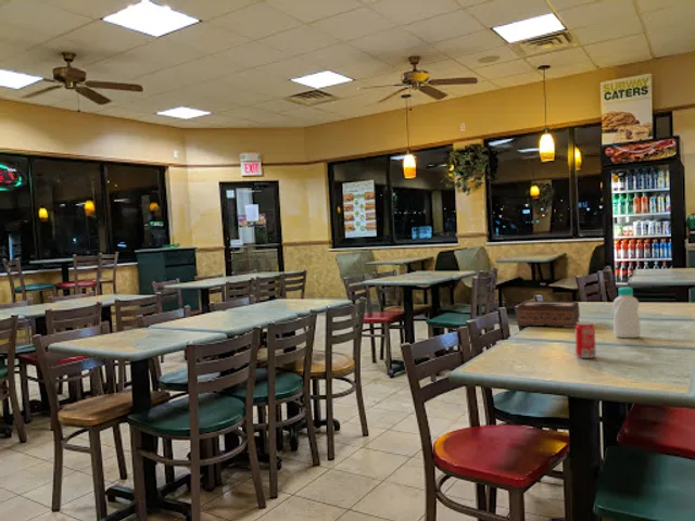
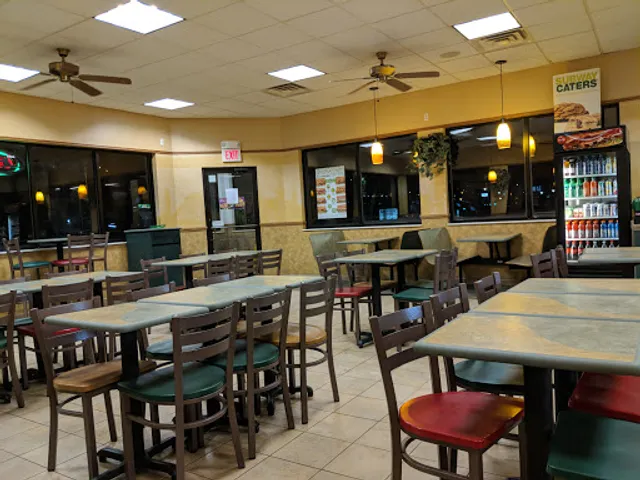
- tissue box (548, 313)
- bottle (626, 312)
- beverage can (584, 340)
